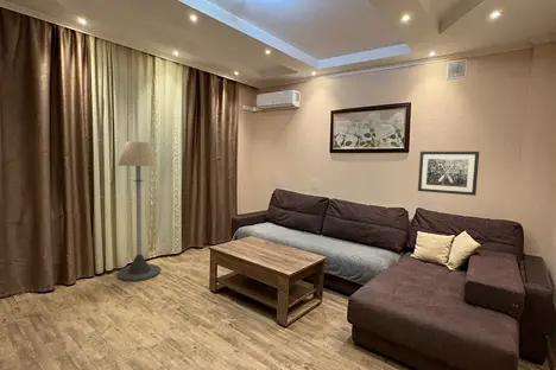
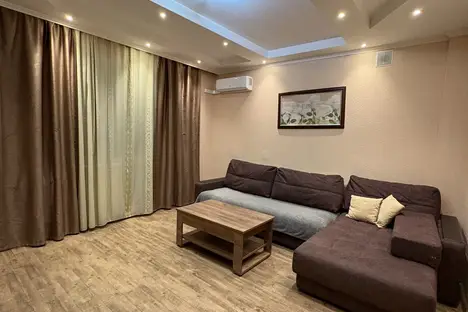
- wall art (447, 172)
- floor lamp (138, 209)
